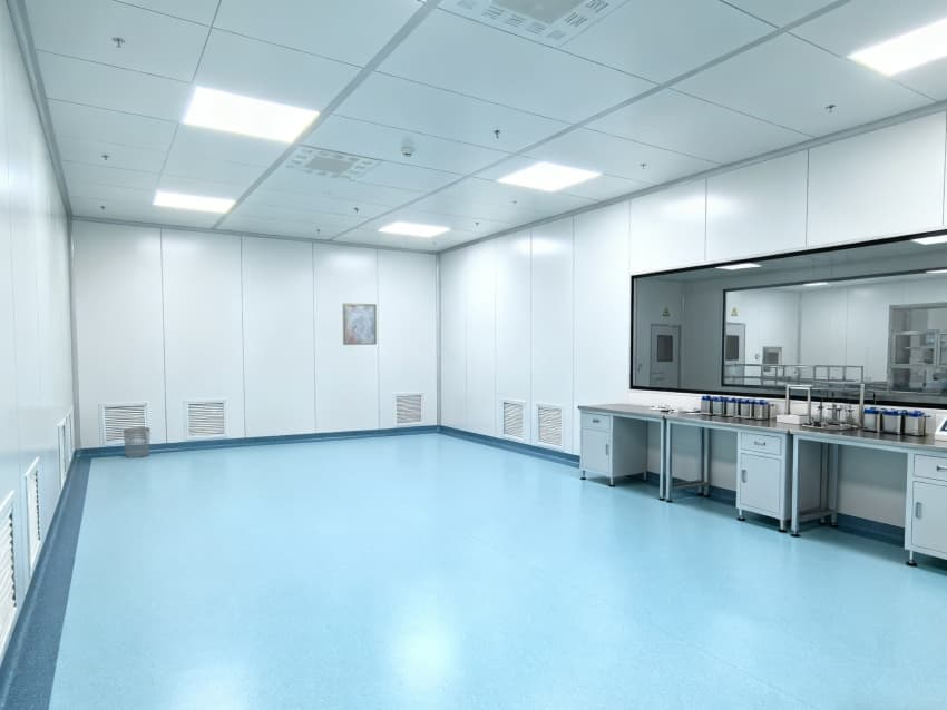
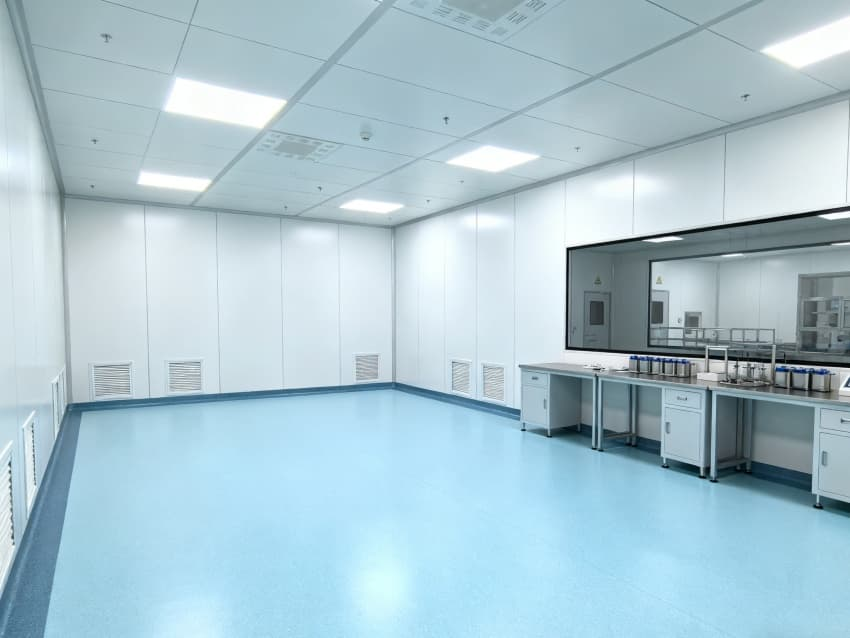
- waste bin (137, 443)
- wall art (360, 324)
